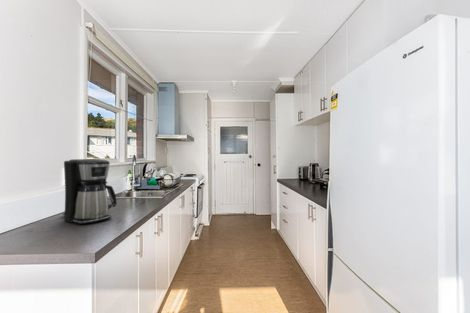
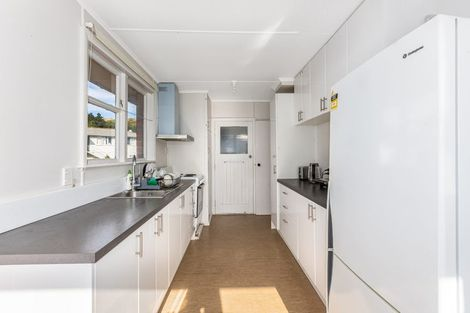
- coffee maker (90, 188)
